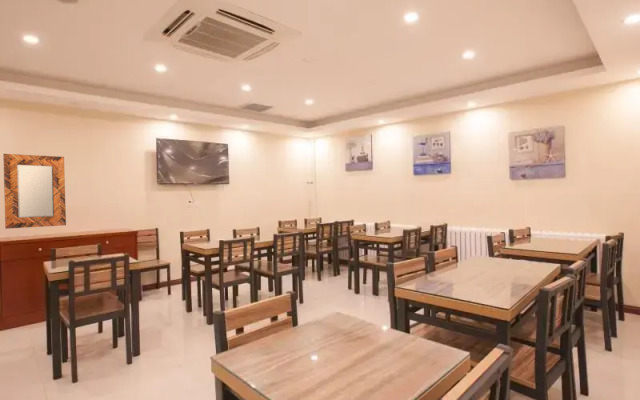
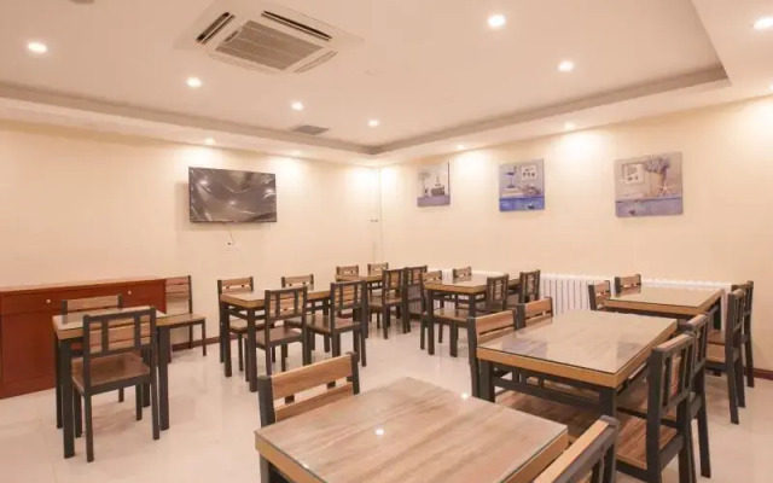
- home mirror (36, 191)
